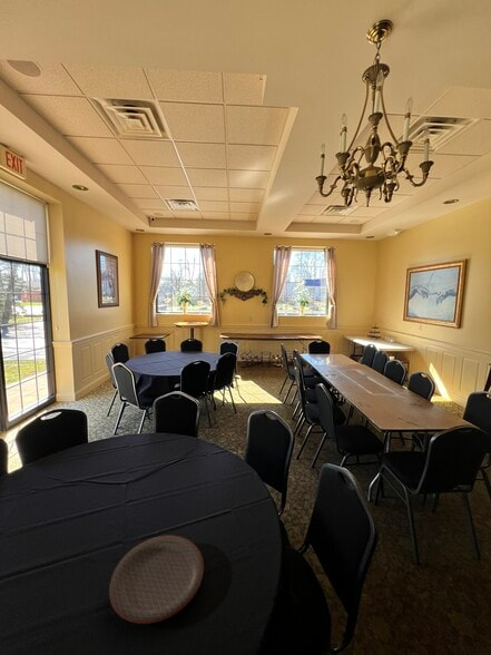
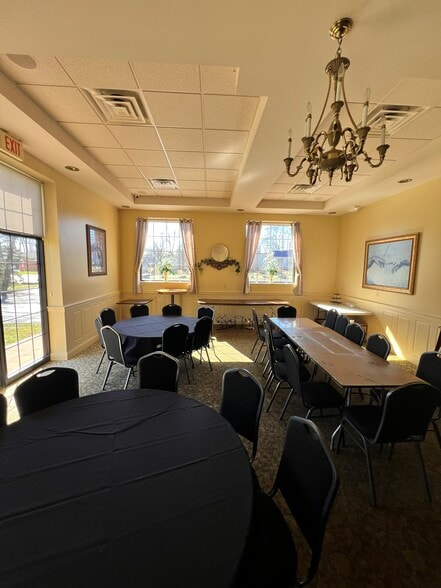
- plate (158, 575)
